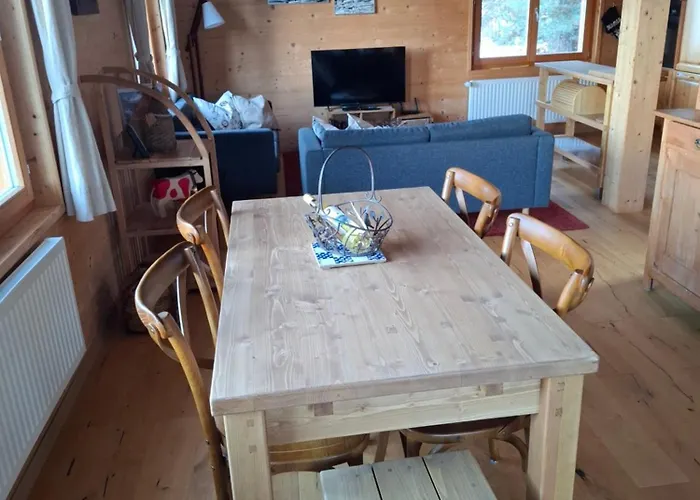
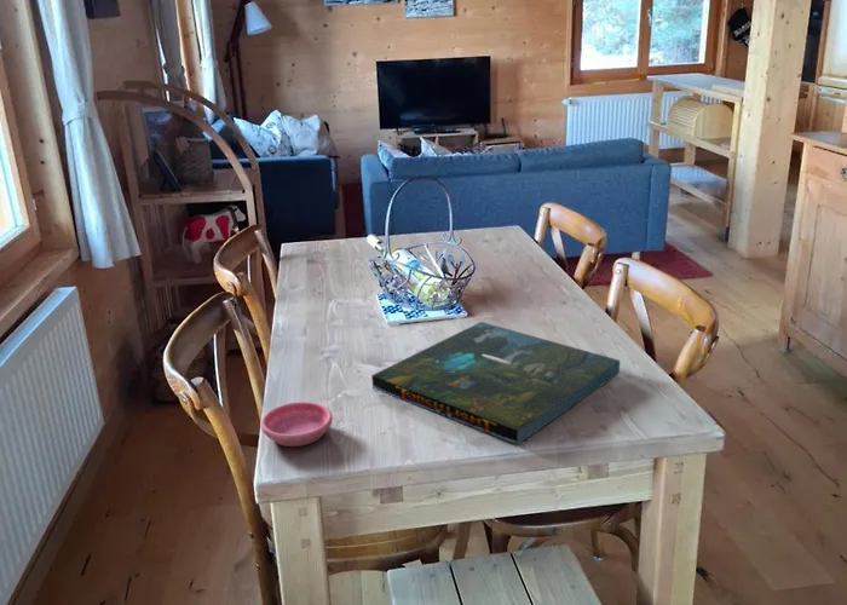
+ board game (496, 369)
+ saucer (296, 425)
